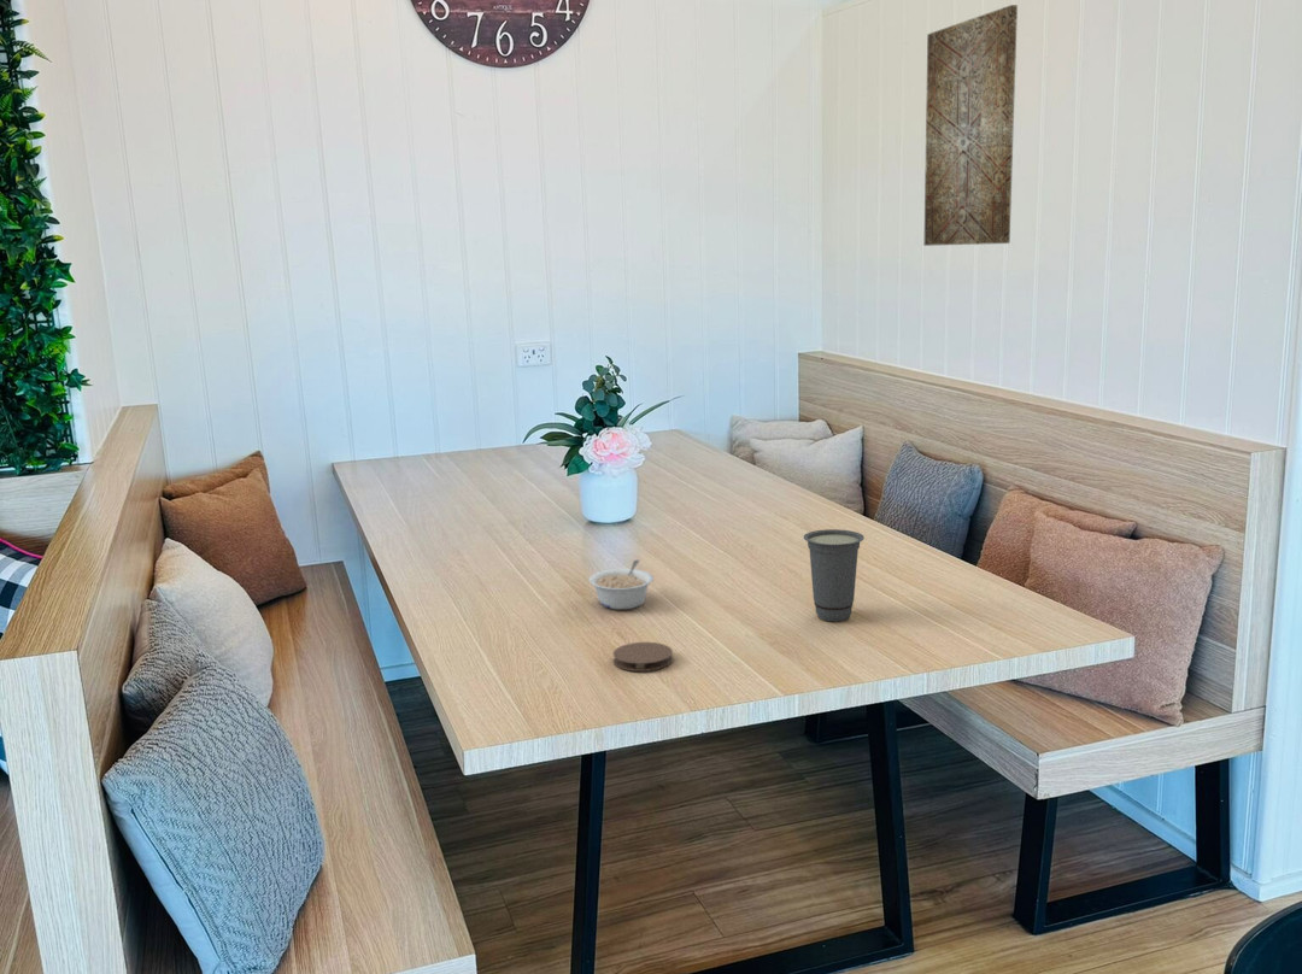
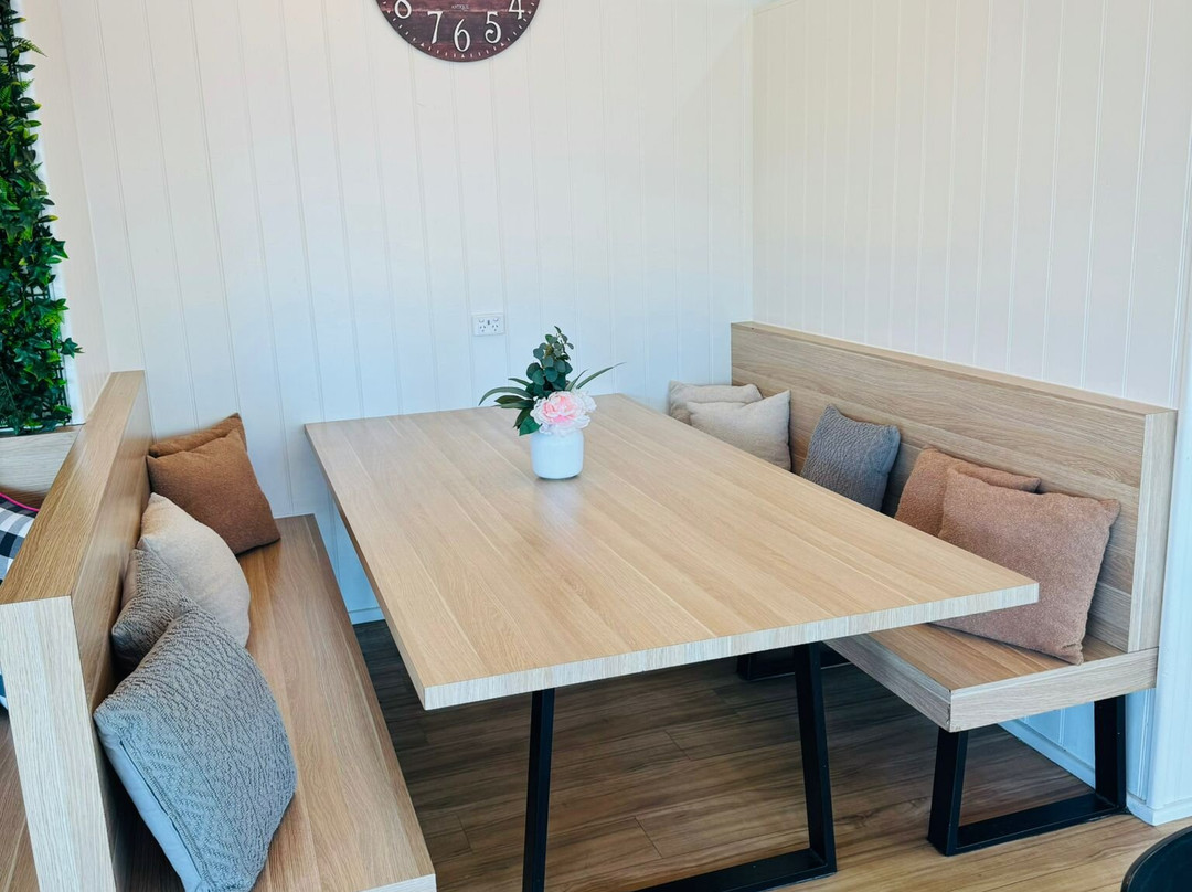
- legume (620, 586)
- coaster (643, 656)
- wall art (967, 134)
- cup (833, 576)
